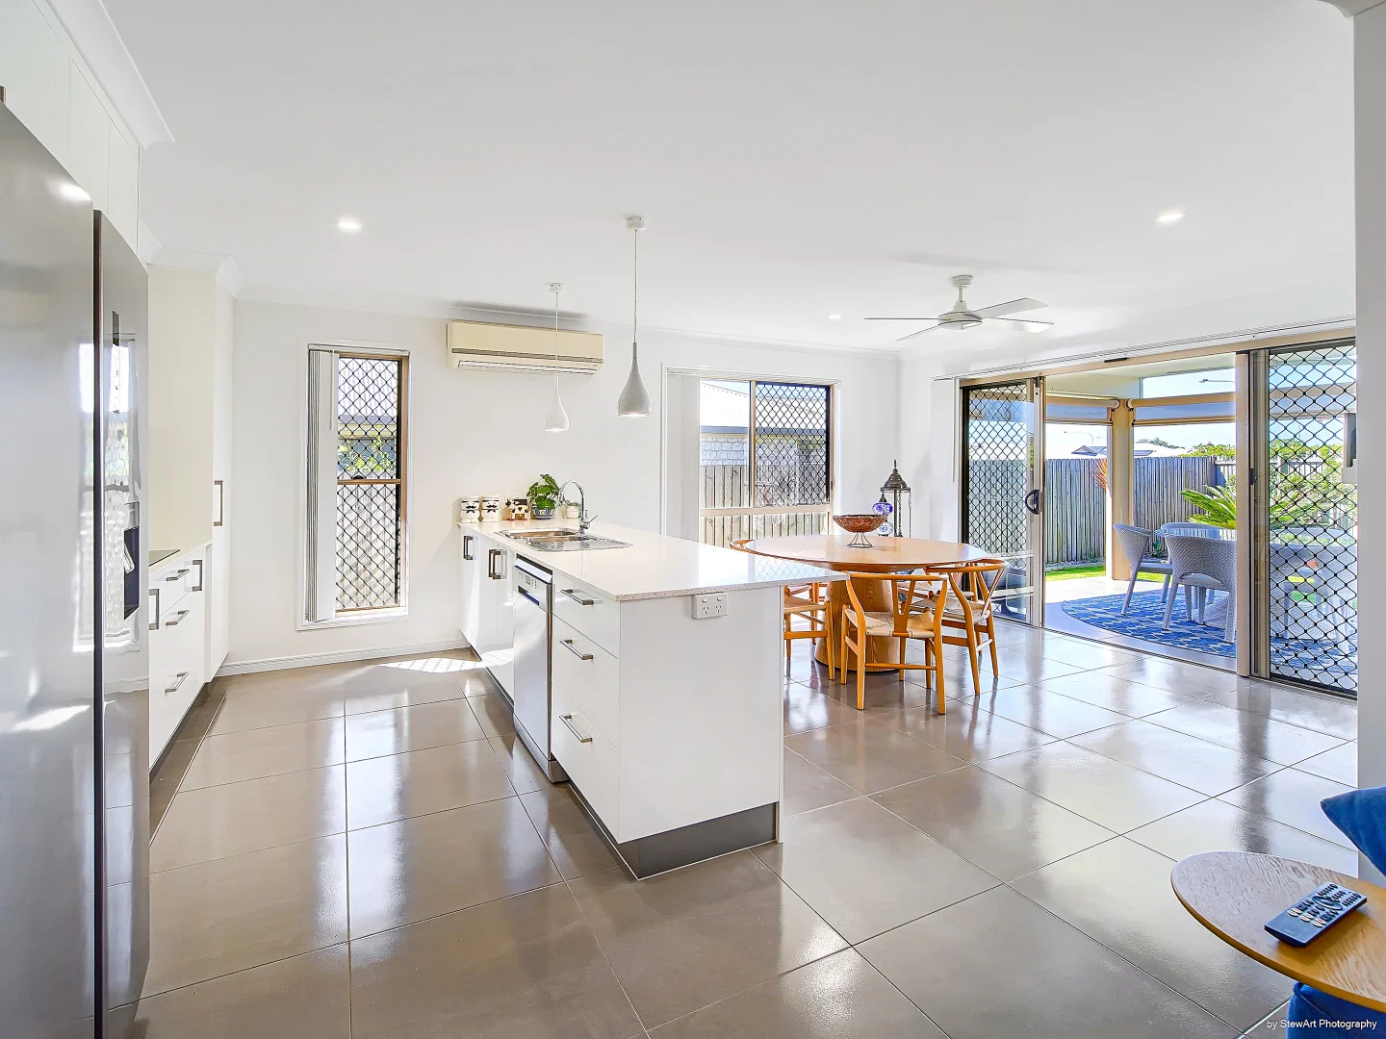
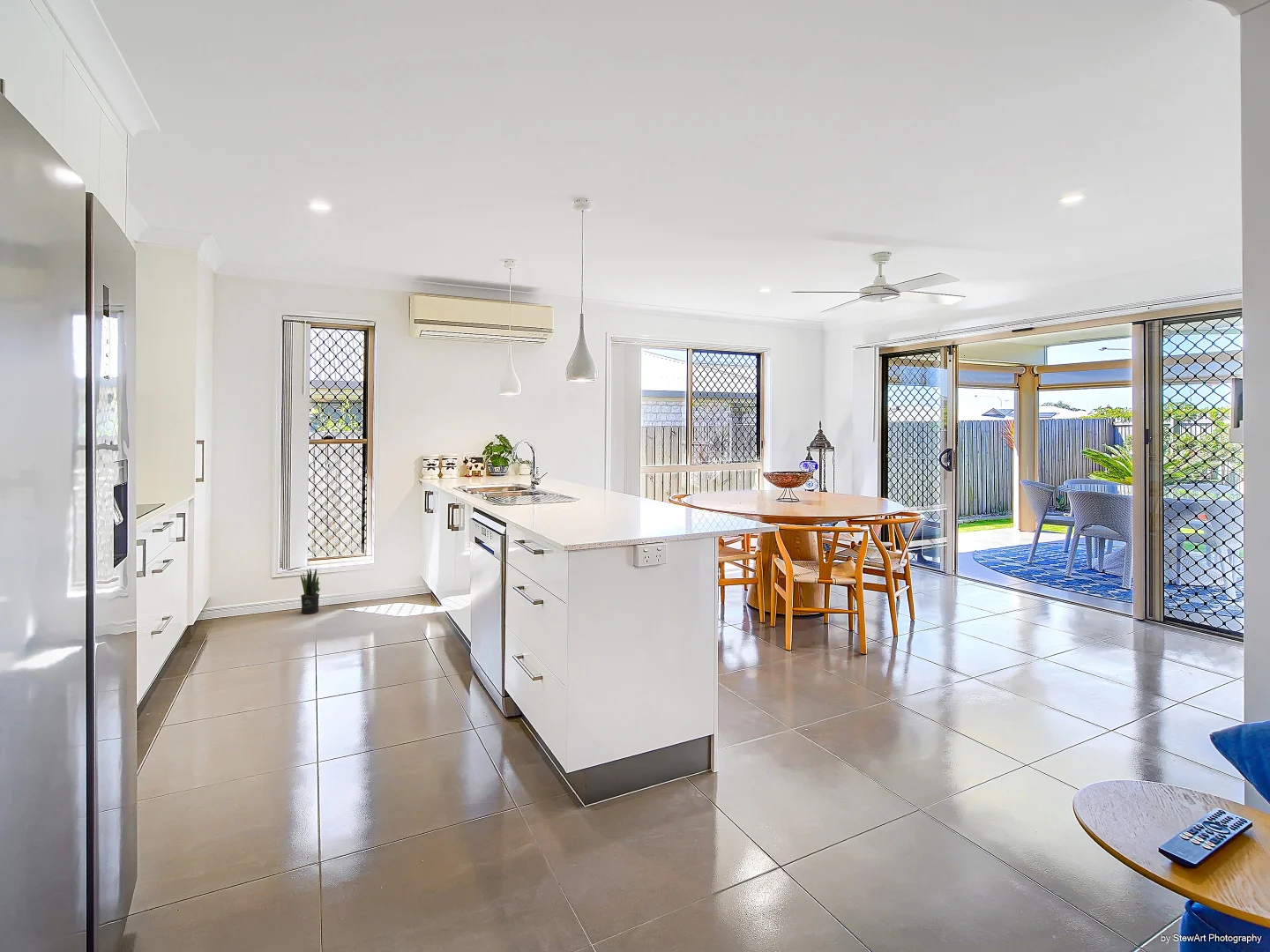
+ potted plant (310, 591)
